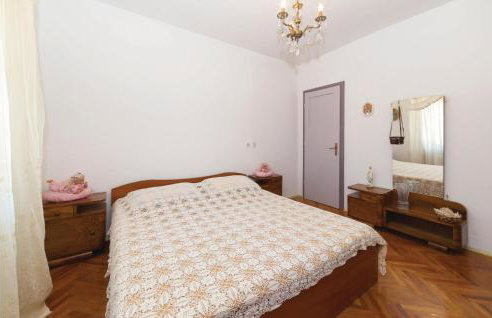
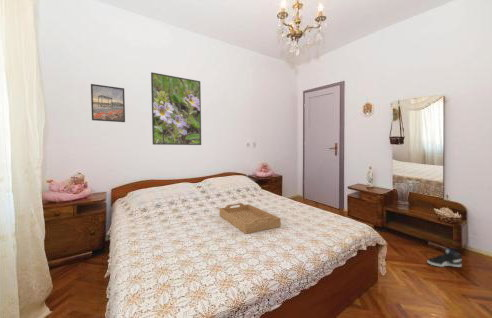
+ serving tray (247, 215)
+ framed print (108, 103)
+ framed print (177, 111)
+ sneaker (443, 256)
